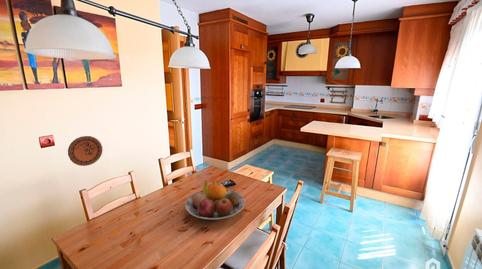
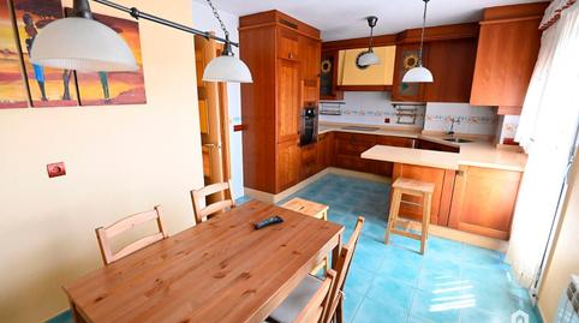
- fruit bowl (215, 199)
- decorative plate (85, 150)
